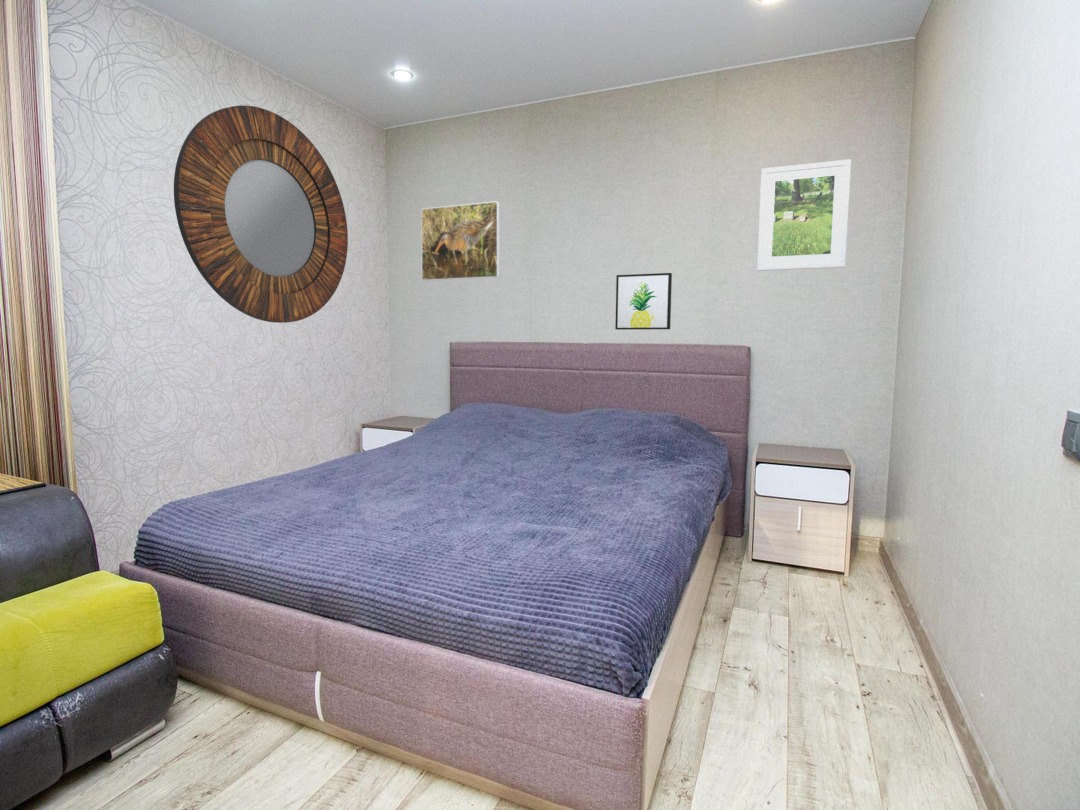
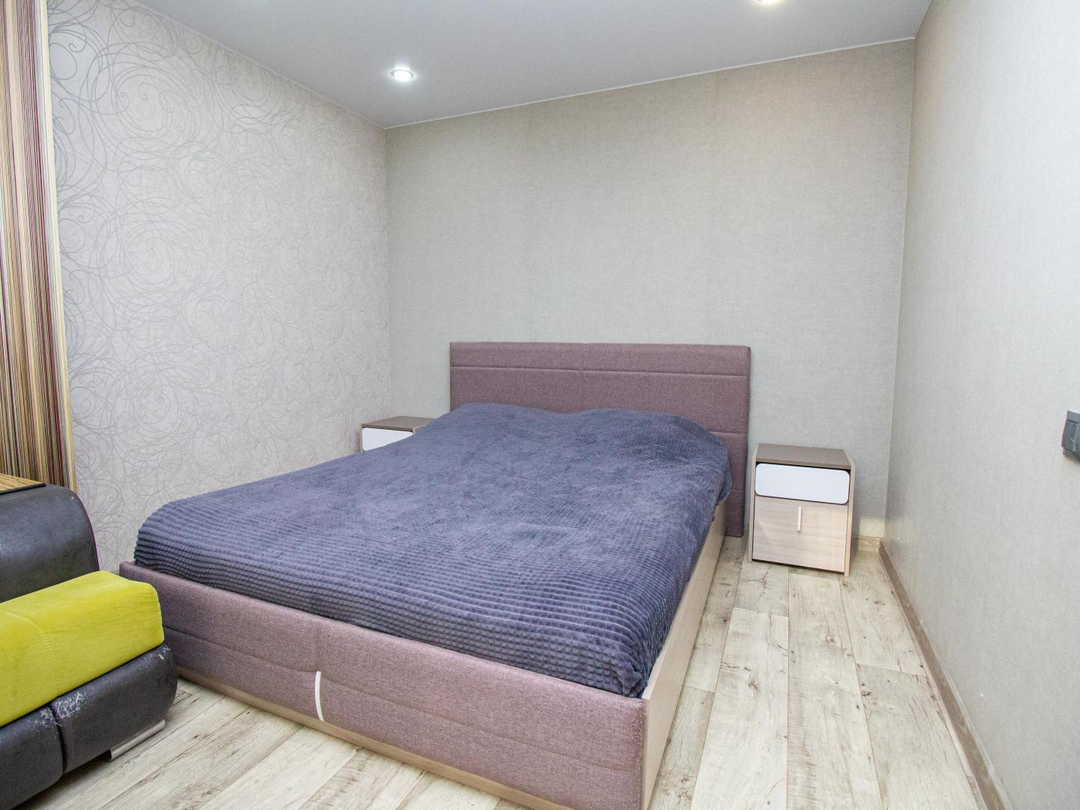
- home mirror (274, 219)
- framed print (459, 242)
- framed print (802, 217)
- wall art (643, 301)
